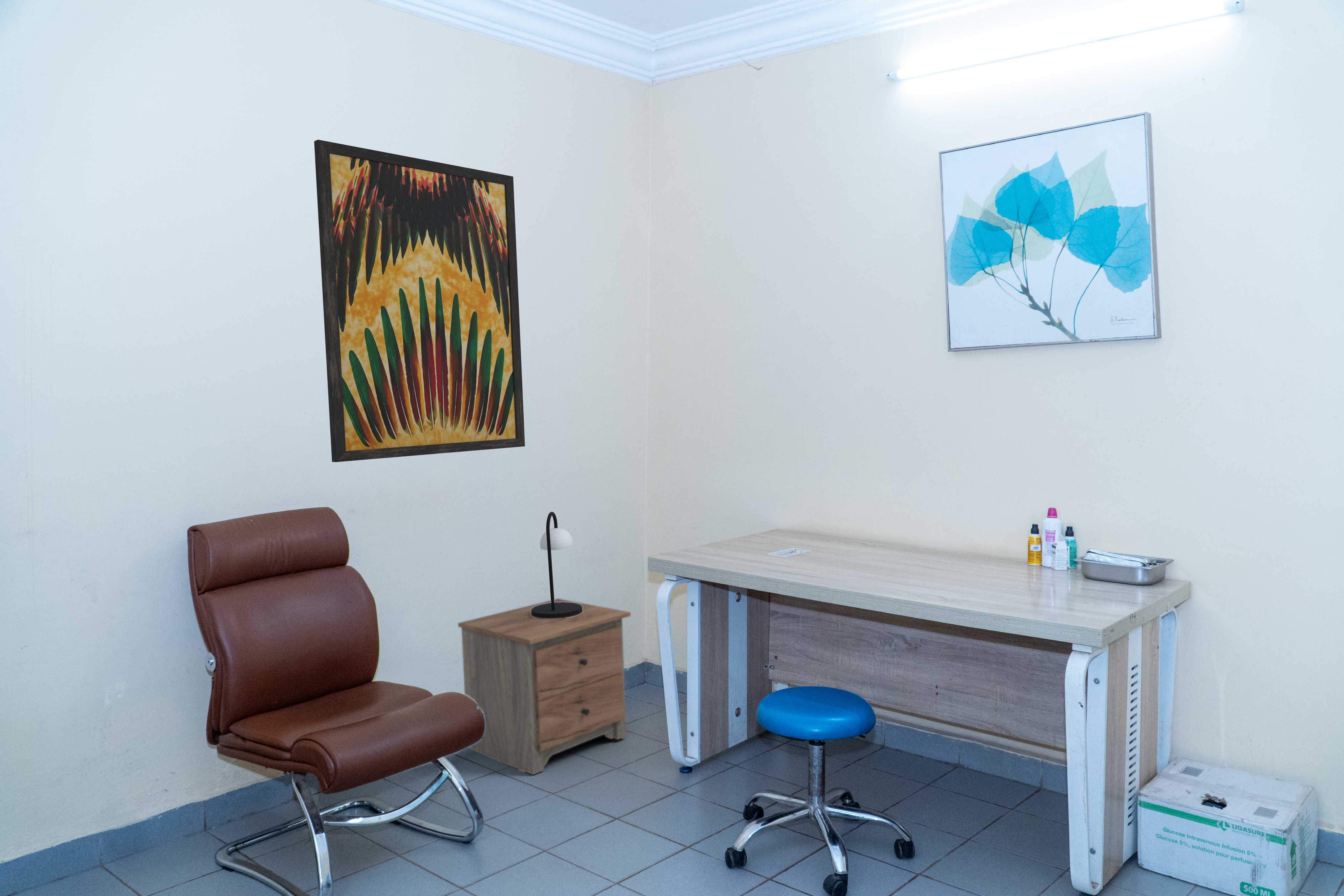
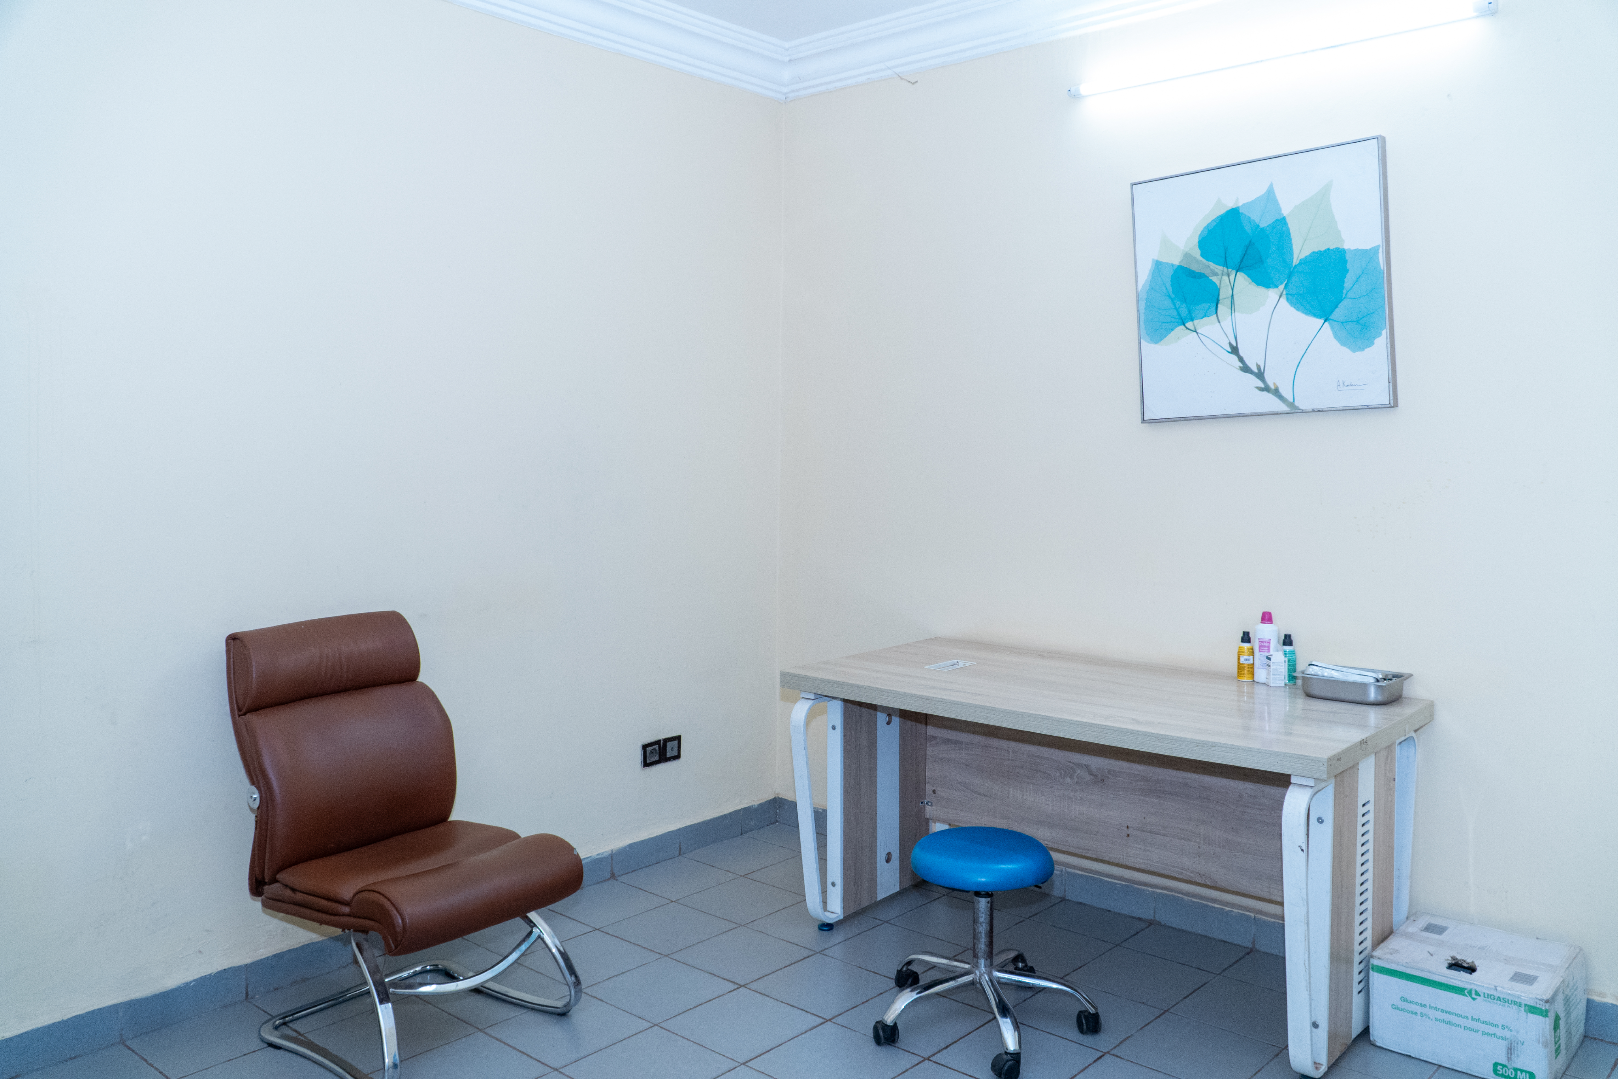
- wall art (430, 308)
- nightstand (548, 681)
- table lamp (552, 562)
